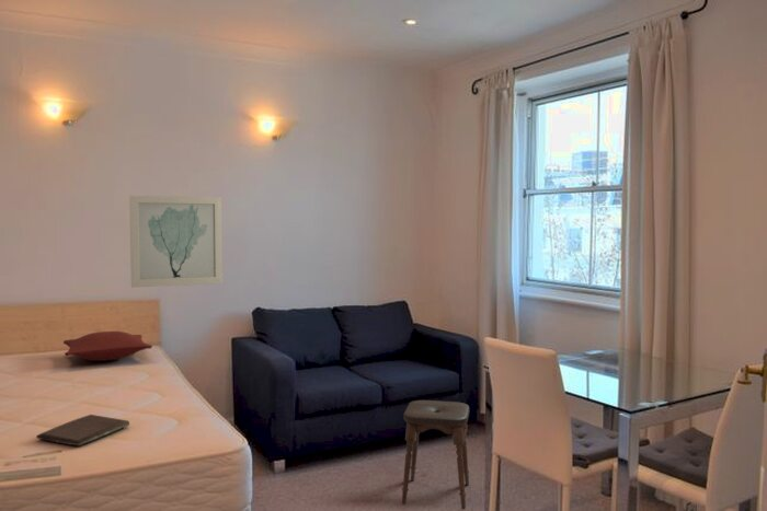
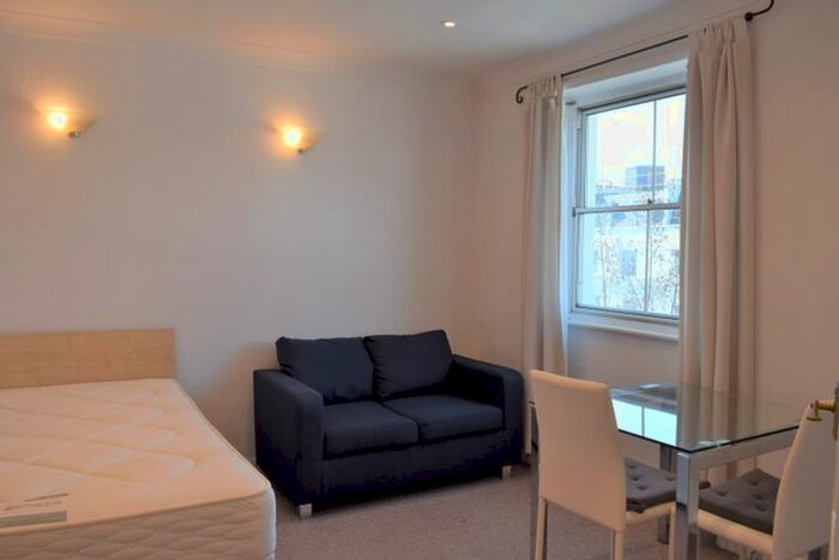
- wall art (178, 241)
- pillow (106, 345)
- book (84, 429)
- stool (454, 443)
